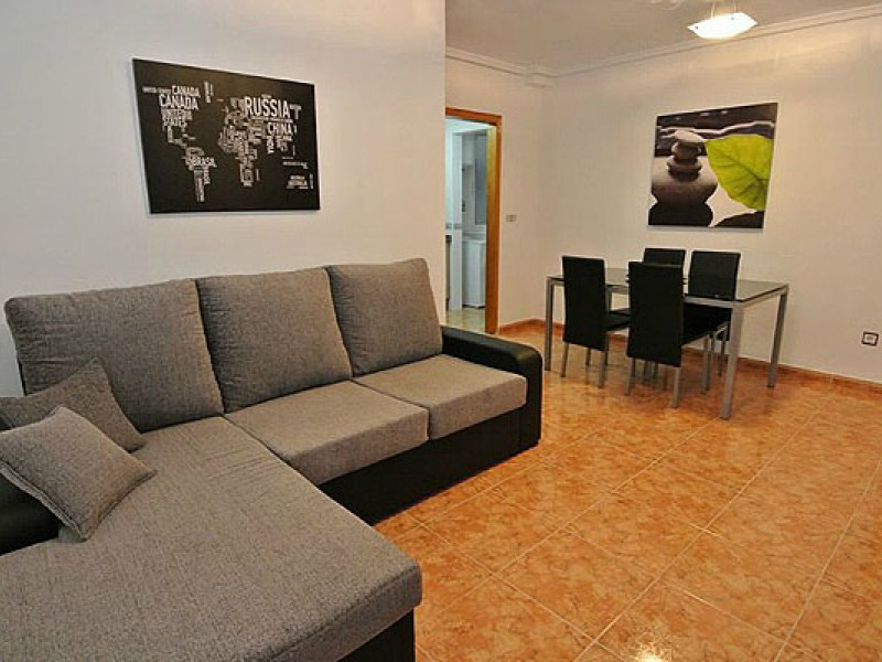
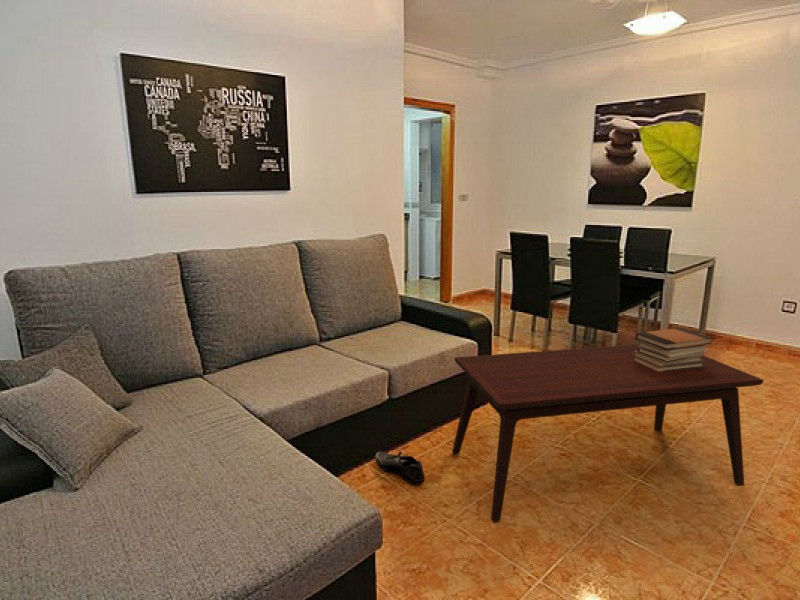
+ coffee table (594, 411)
+ shoe (399, 459)
+ book stack (671, 349)
